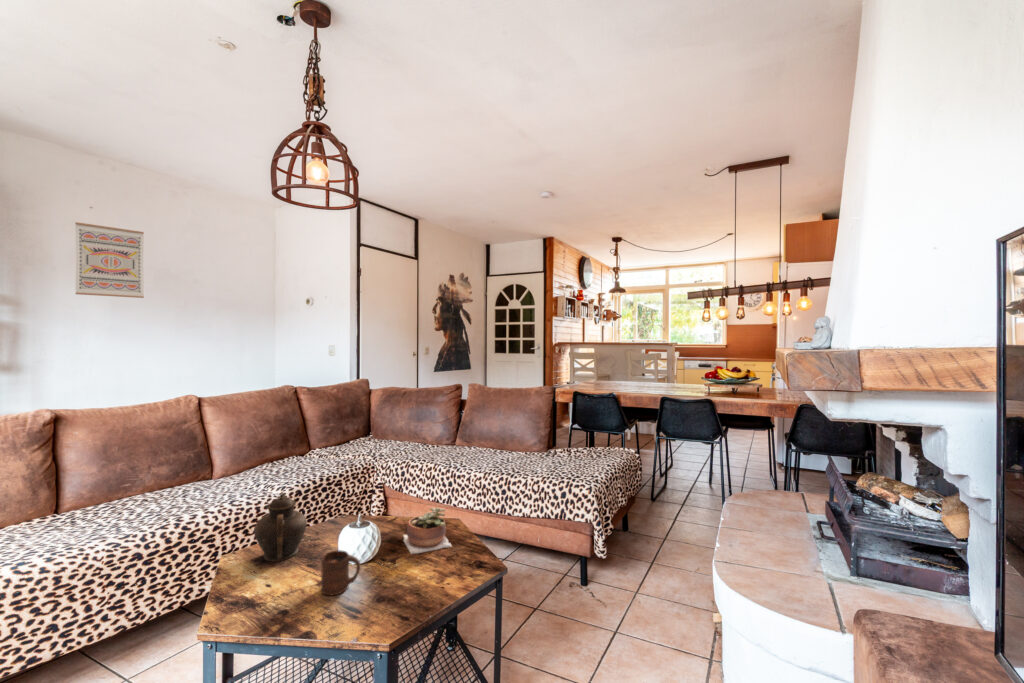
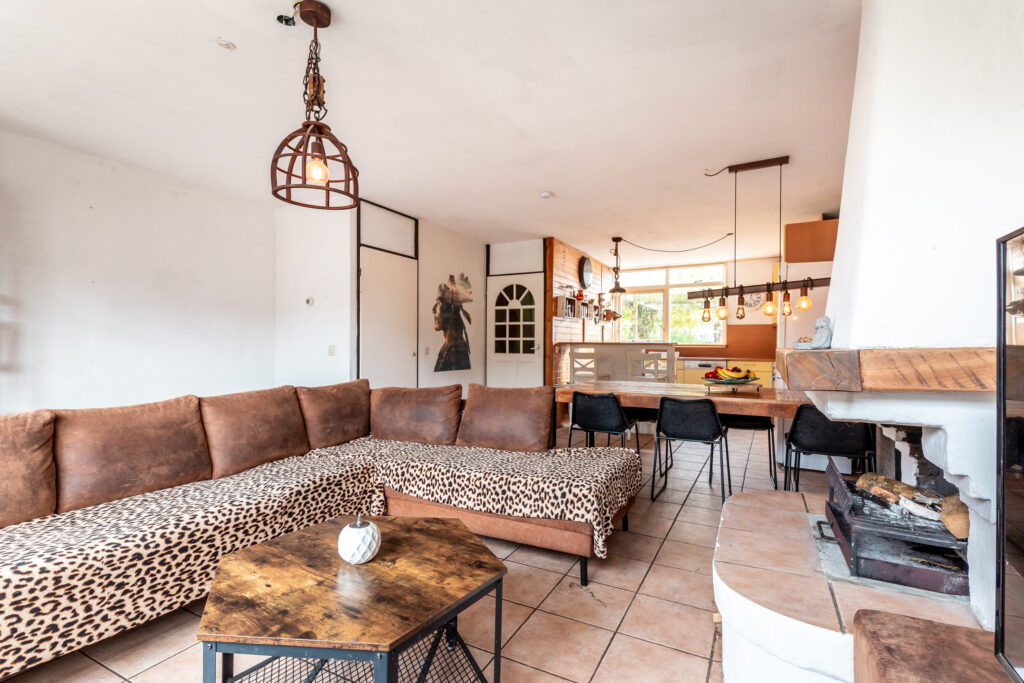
- wall art (111, 261)
- succulent plant (426, 525)
- teapot (282, 522)
- cup (339, 571)
